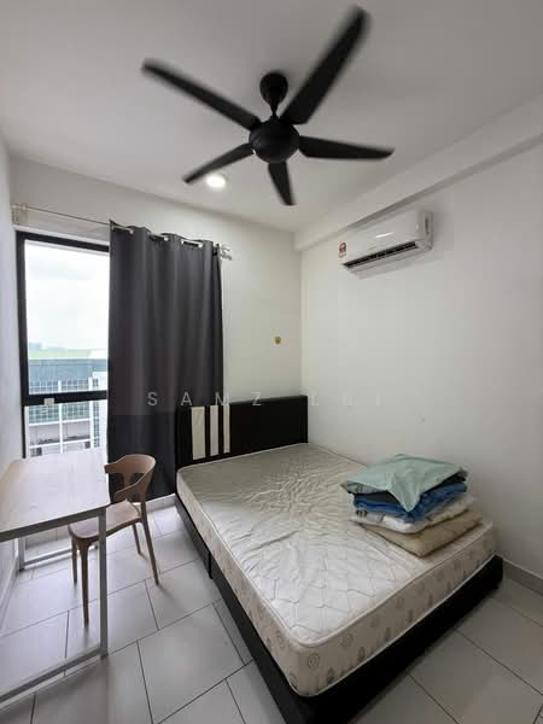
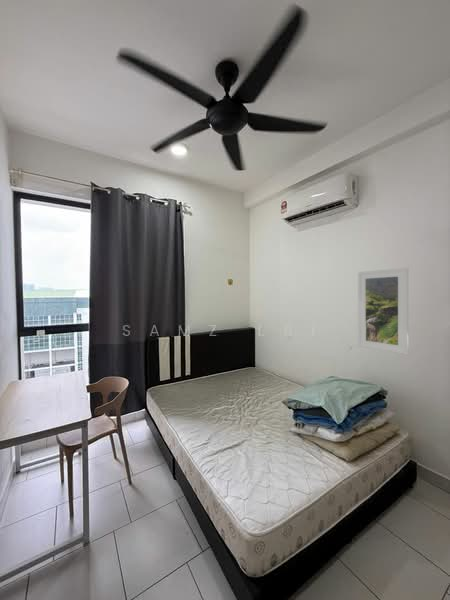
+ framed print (381, 310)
